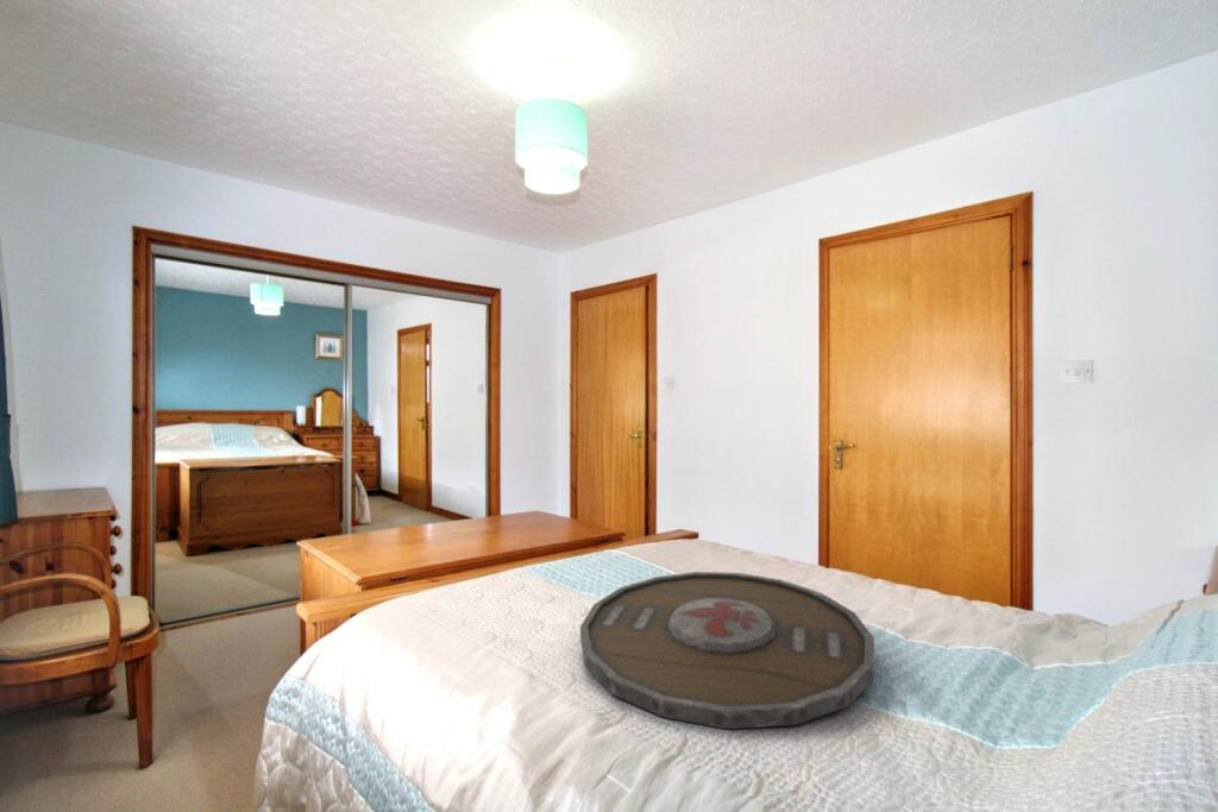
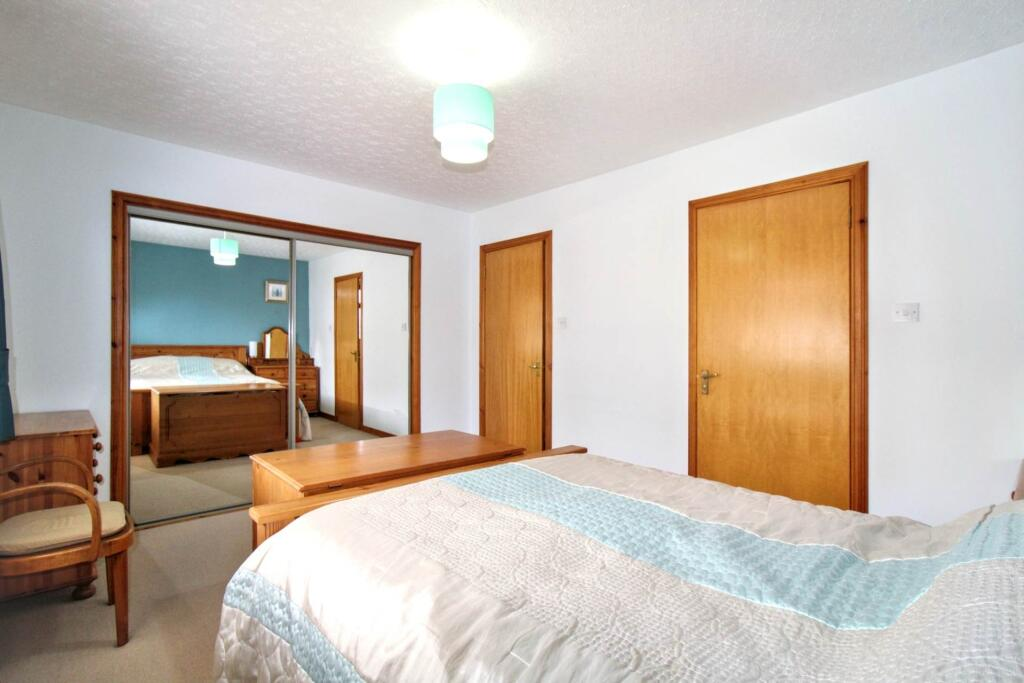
- serving tray (721, 631)
